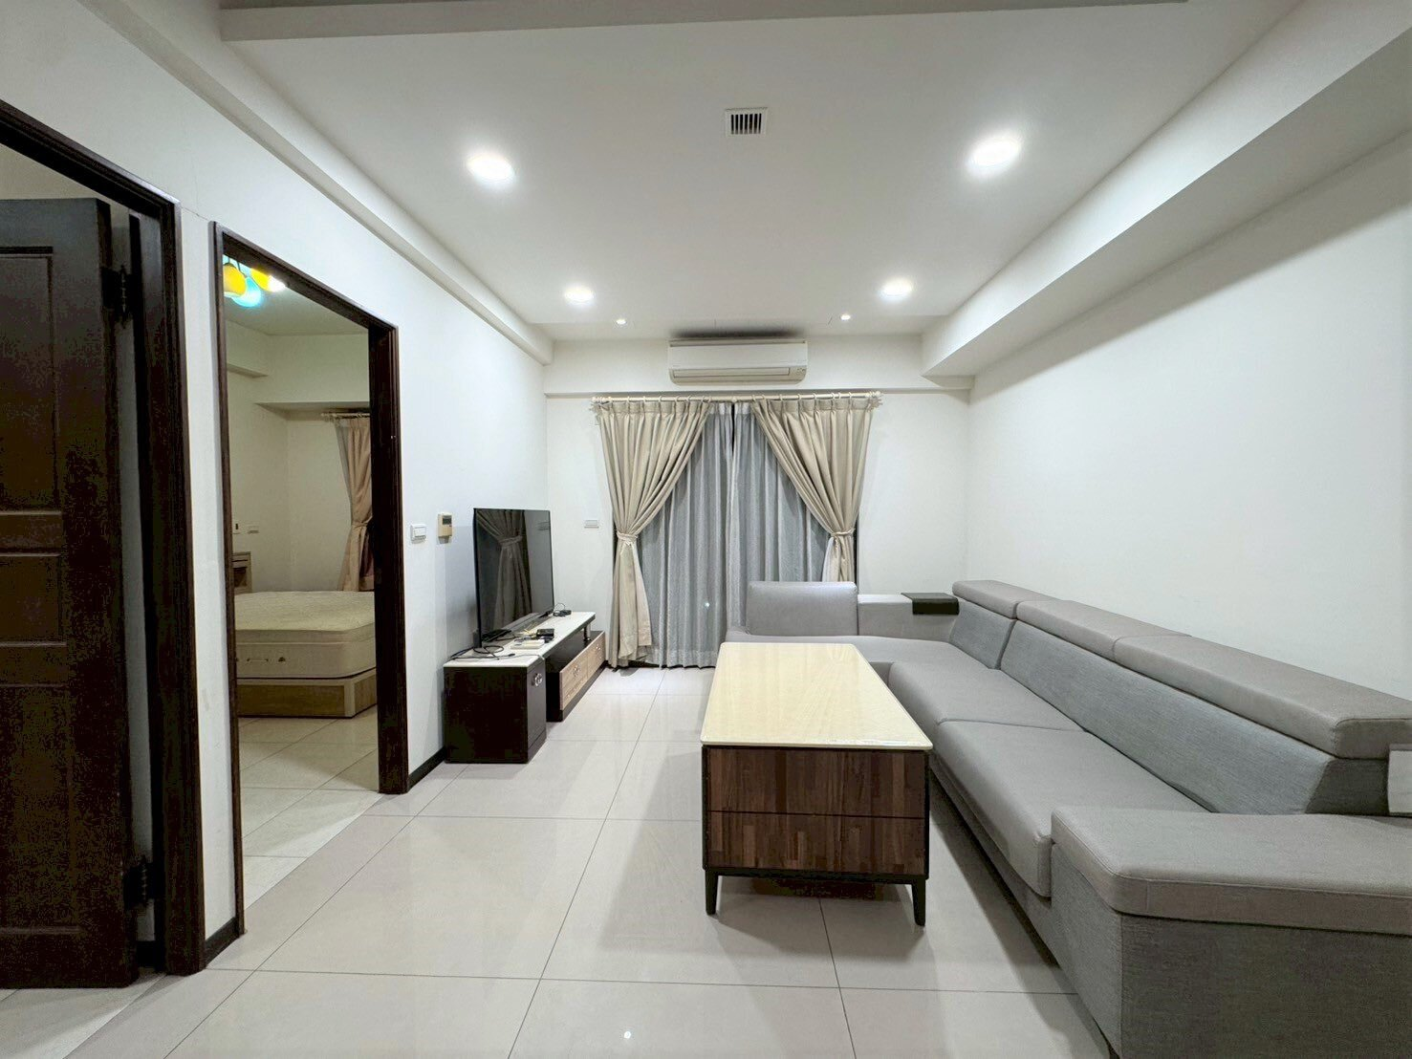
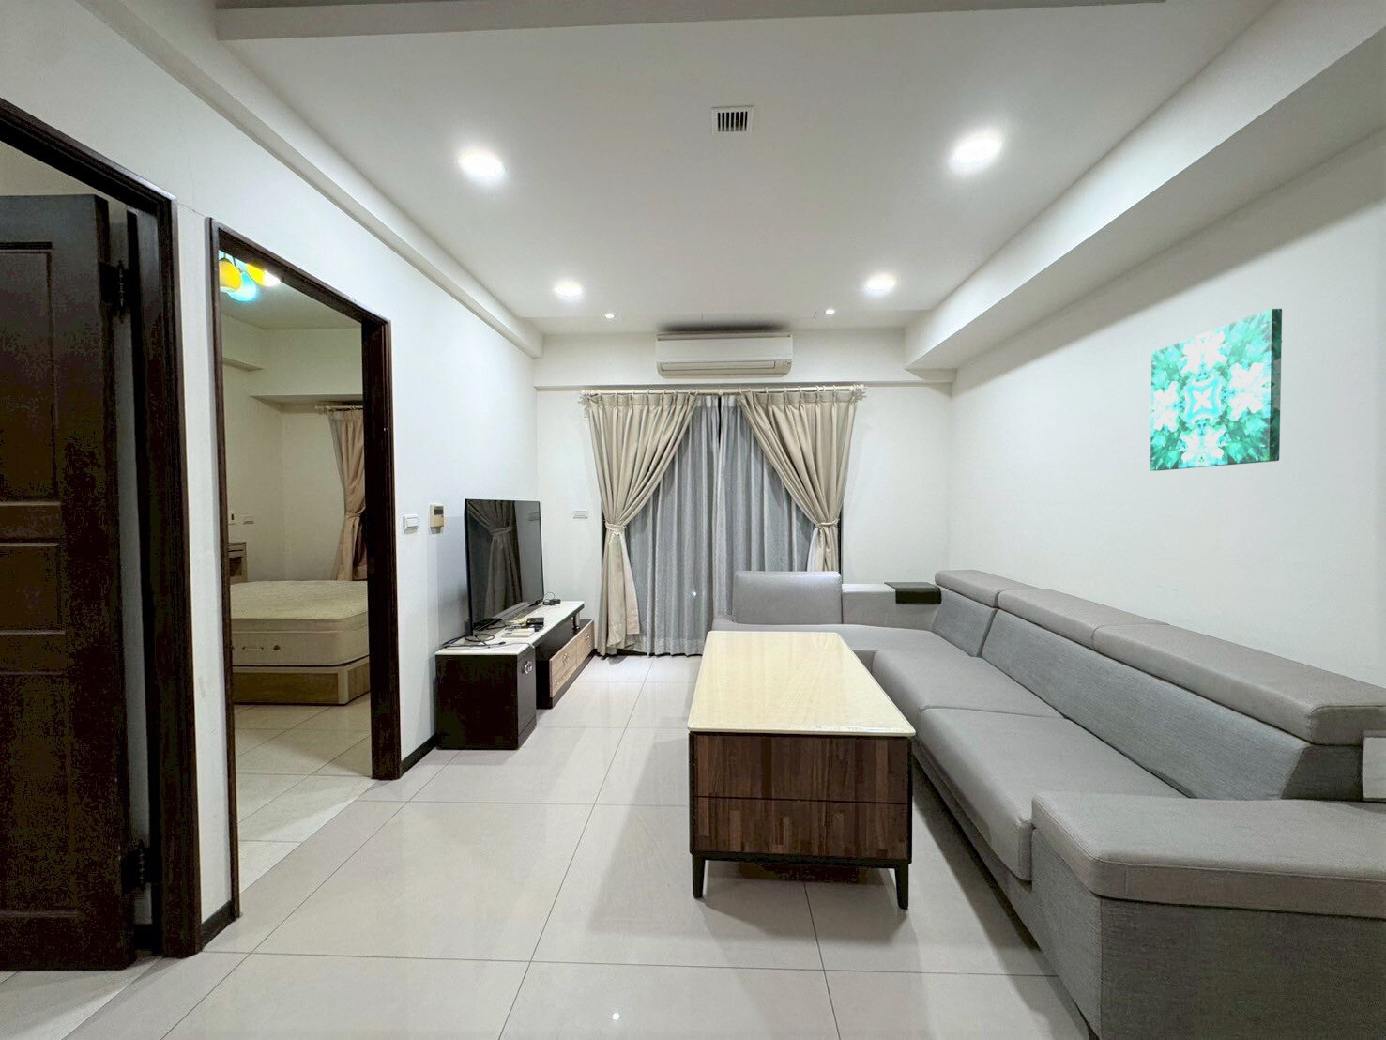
+ wall art (1208, 400)
